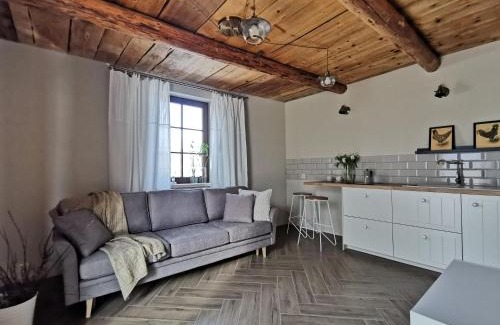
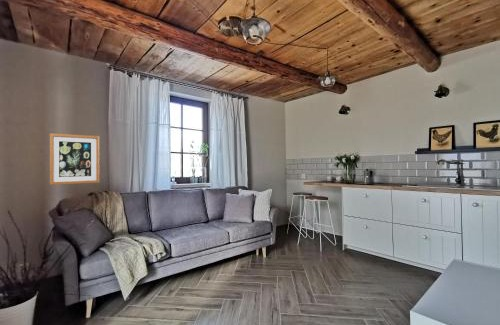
+ wall art (75, 159)
